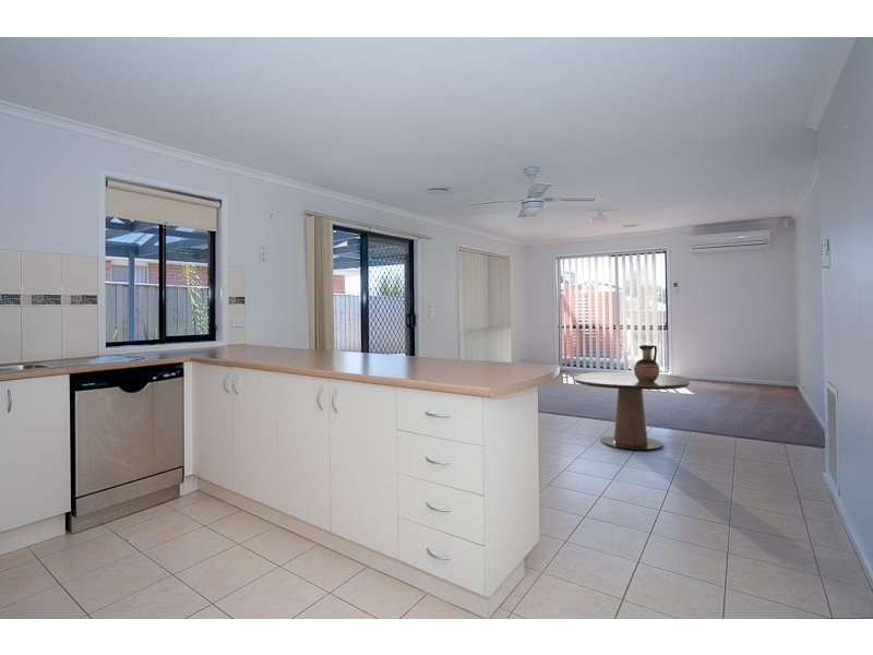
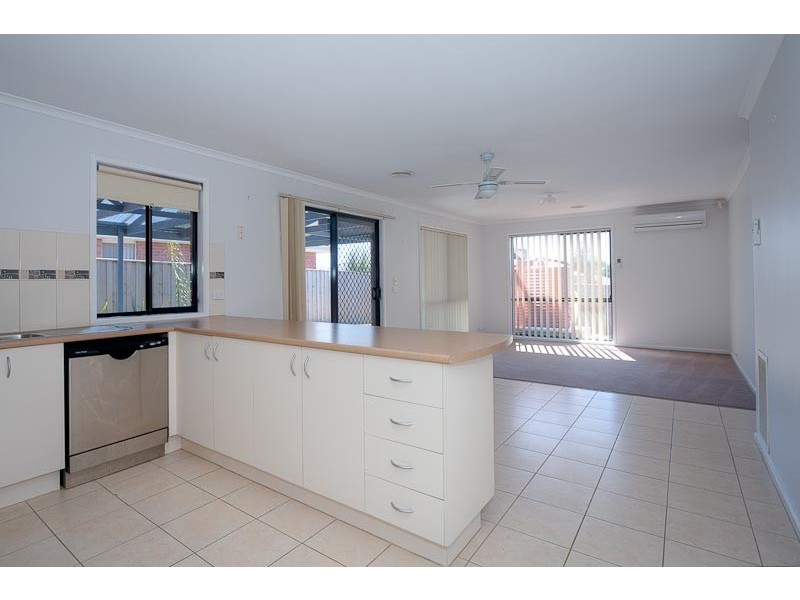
- dining table (621, 409)
- ceramic jug (646, 362)
